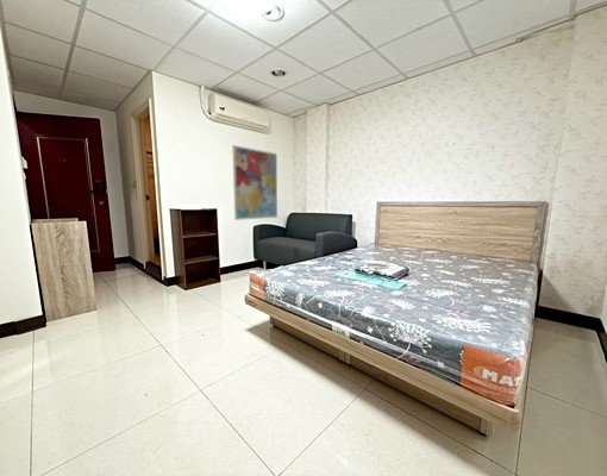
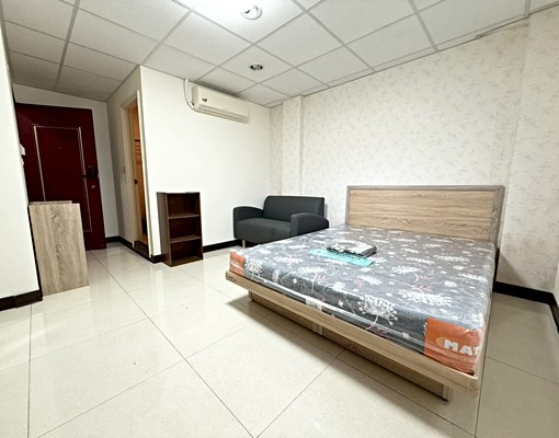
- wall art (256, 184)
